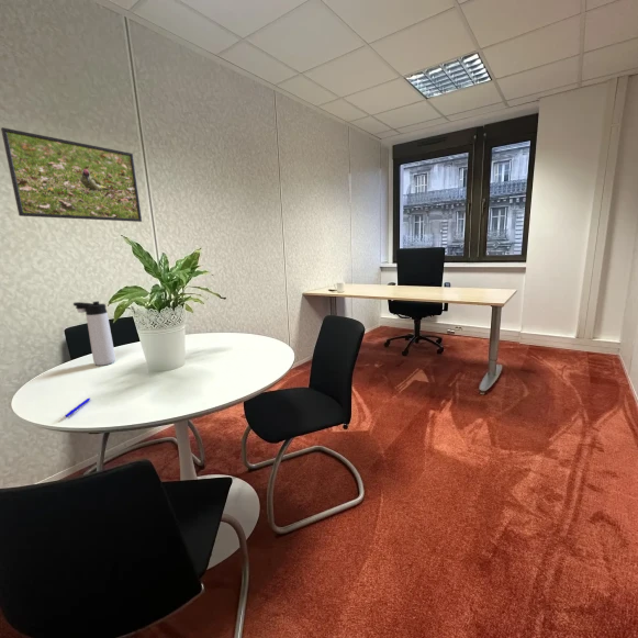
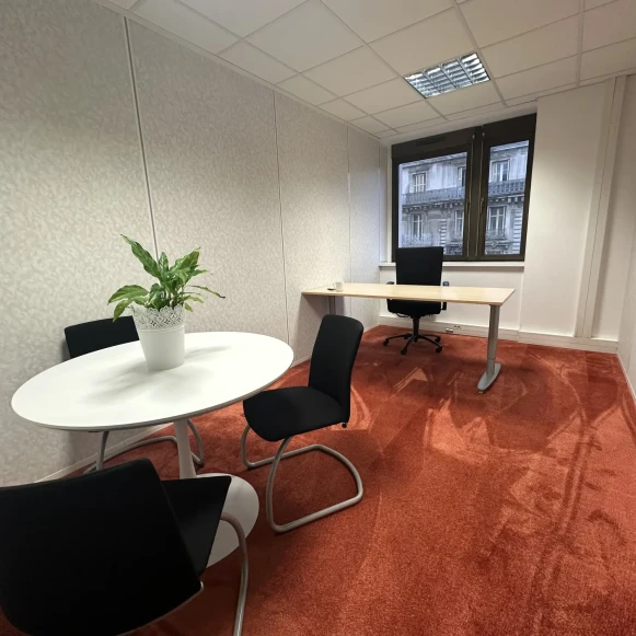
- pen (79, 406)
- thermos bottle (94, 333)
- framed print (81, 181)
